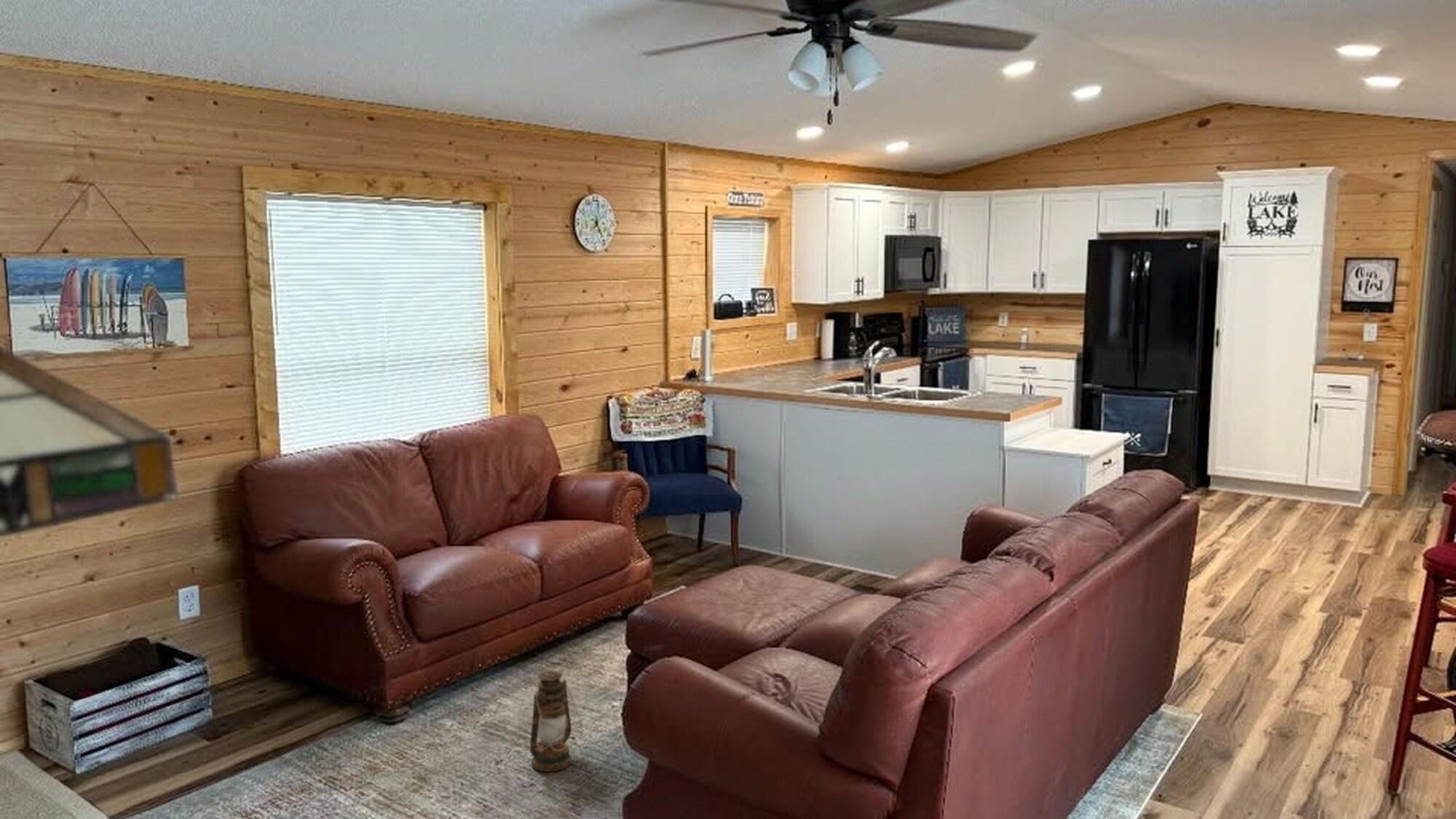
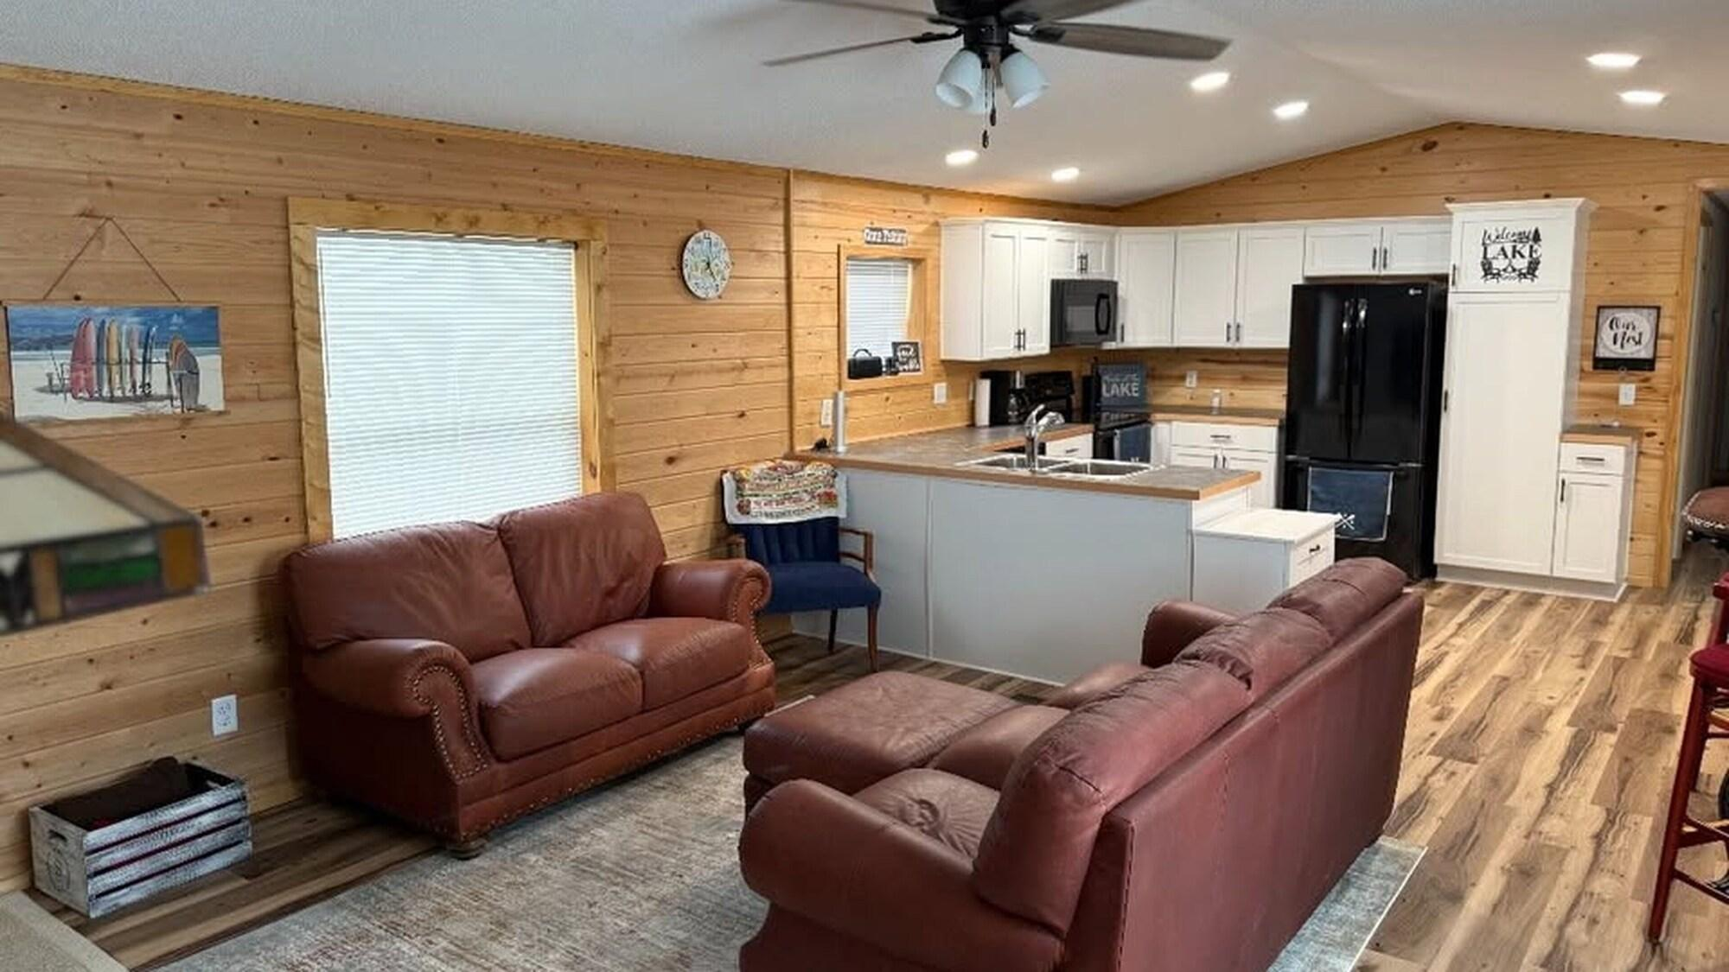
- lantern (553, 717)
